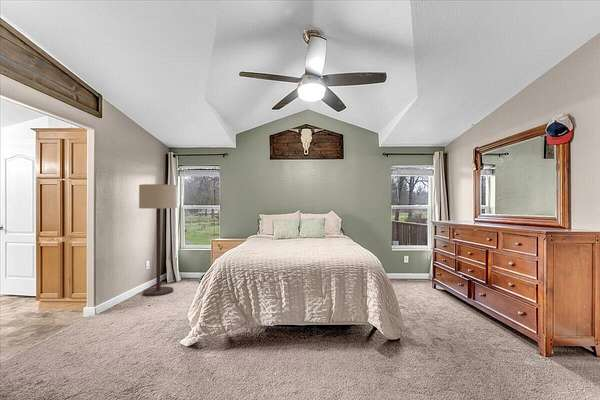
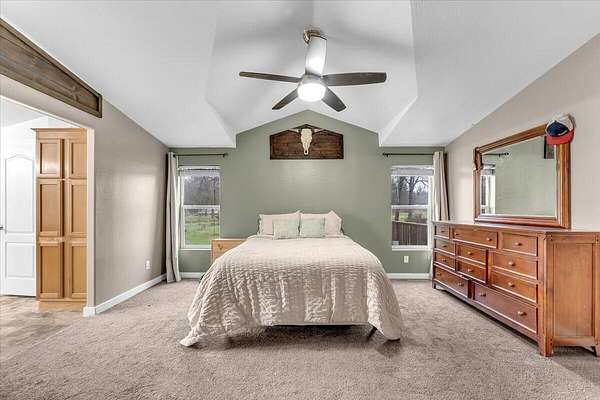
- floor lamp (158, 238)
